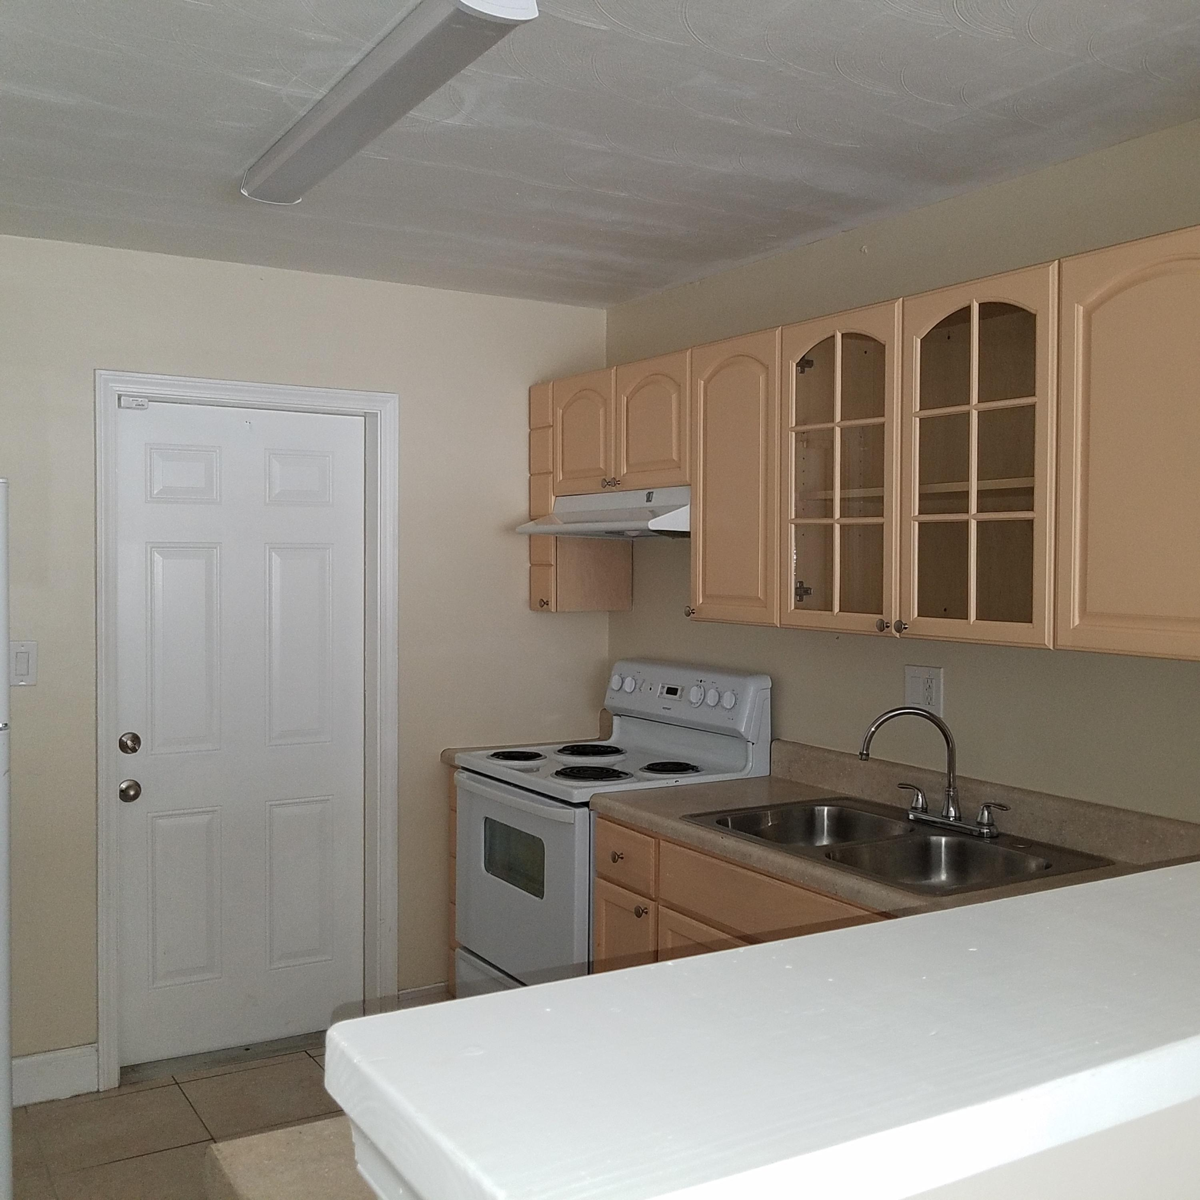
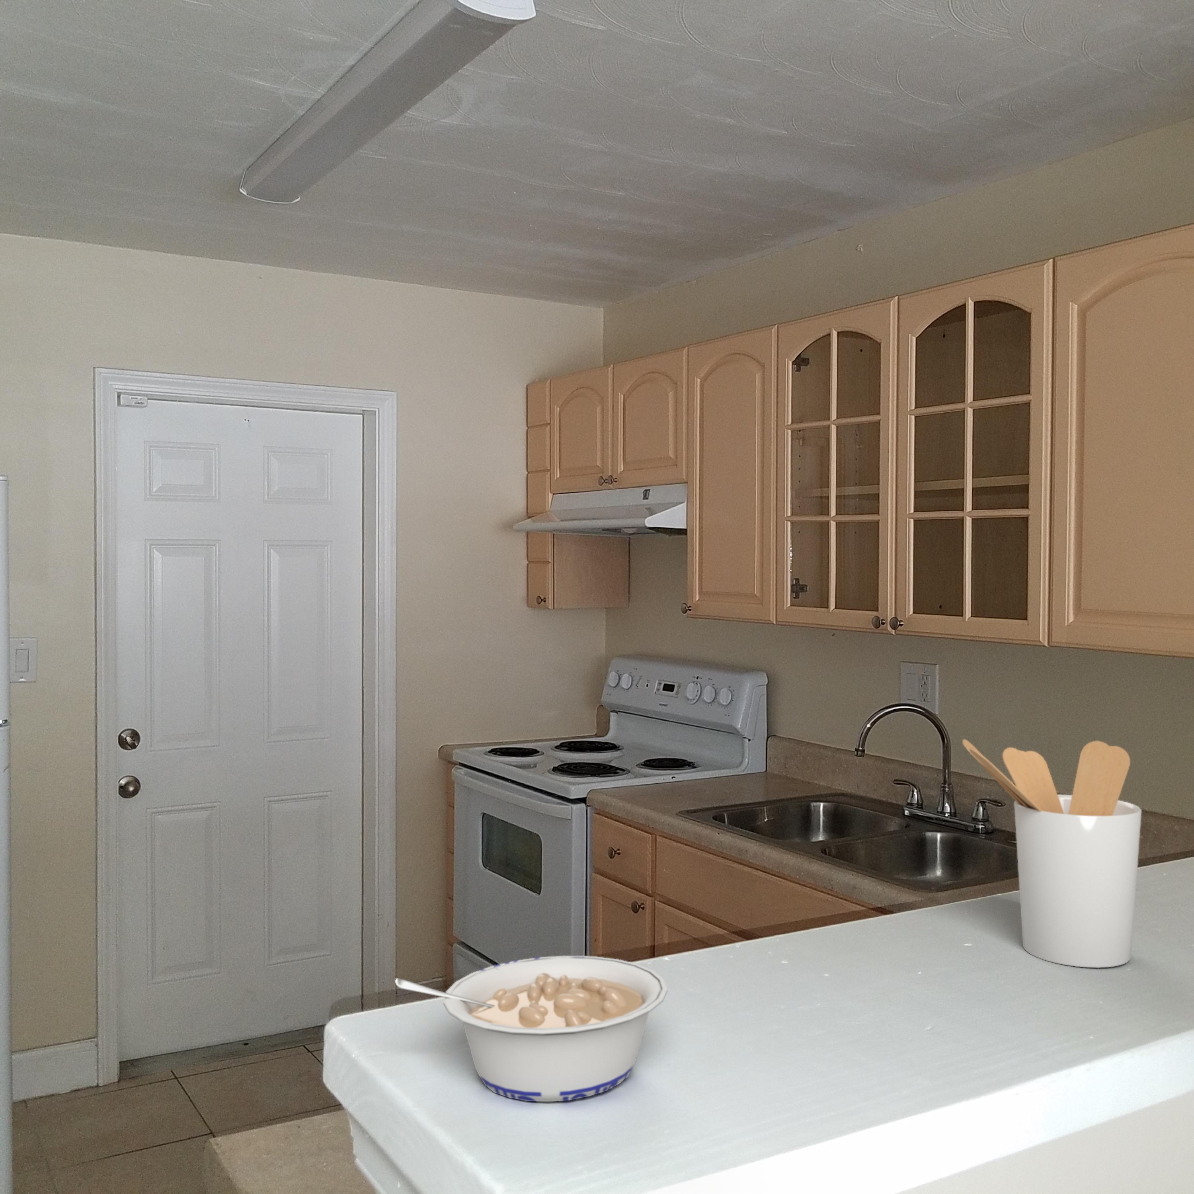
+ legume (550, 1025)
+ utensil holder (1045, 843)
